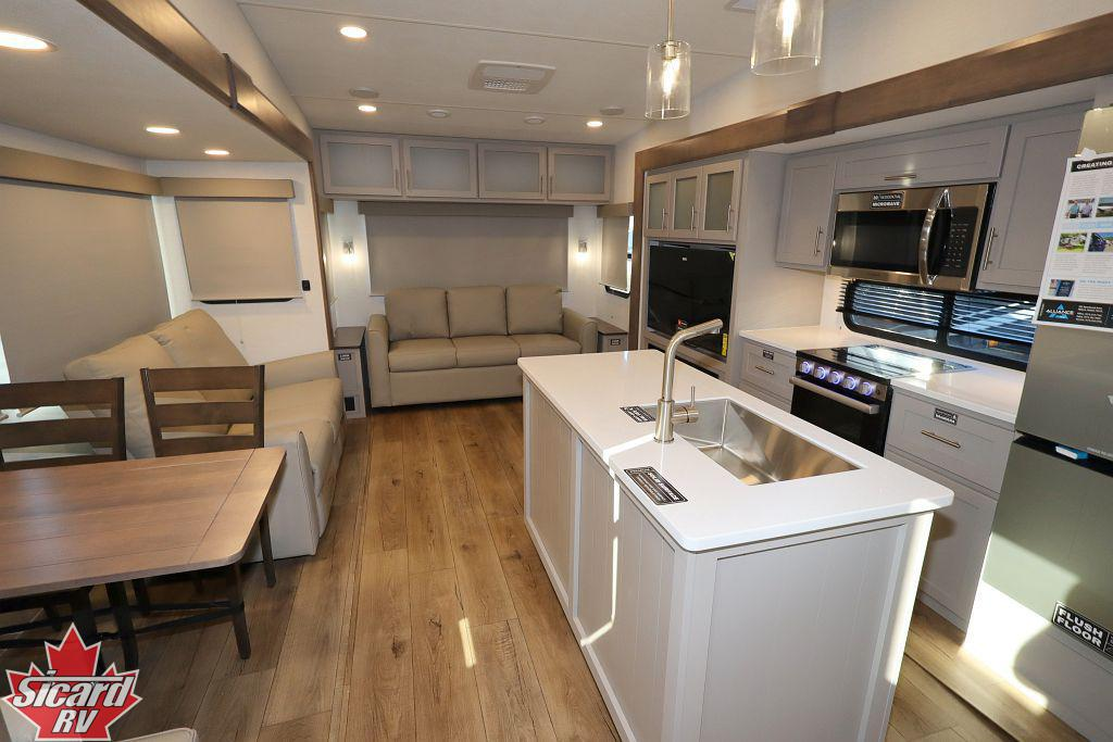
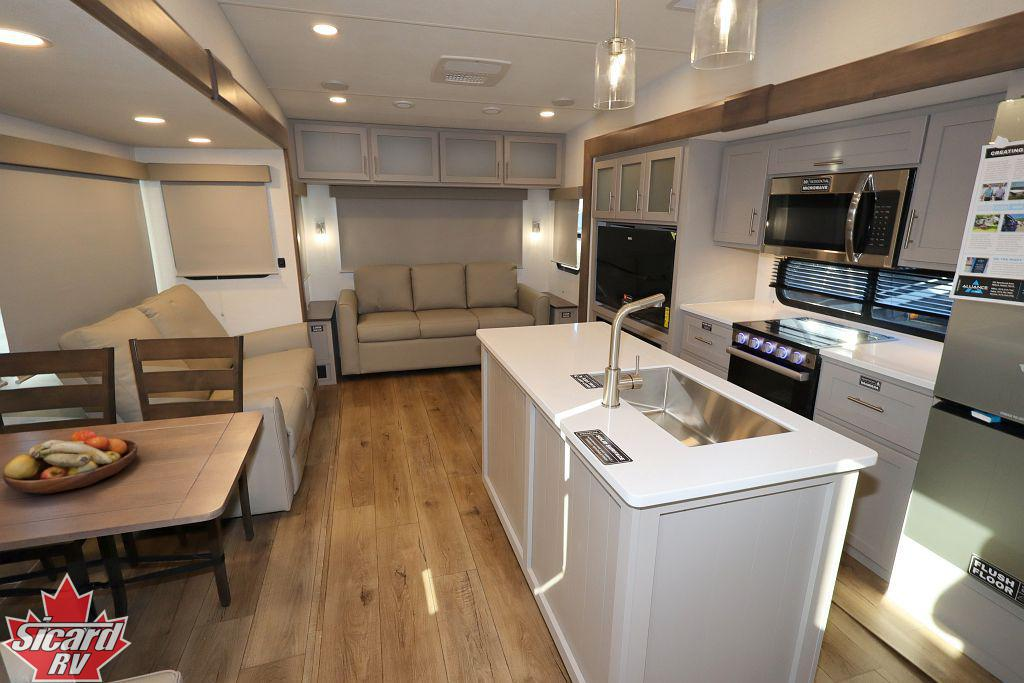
+ fruit bowl (74, 454)
